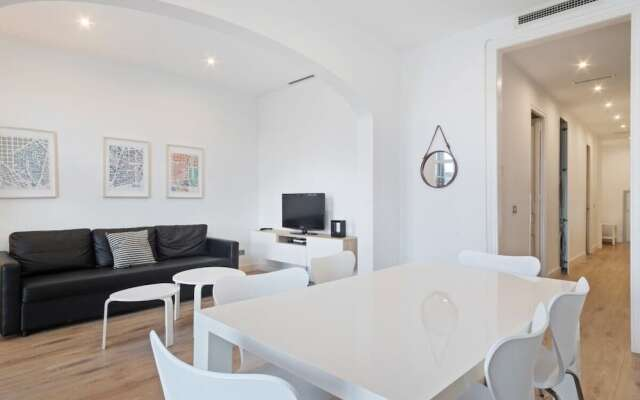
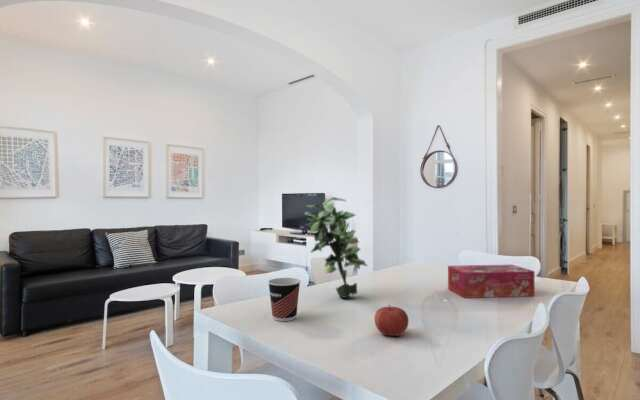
+ tissue box (489, 280)
+ potted plant (334, 246)
+ fruit (391, 319)
+ cup (284, 299)
